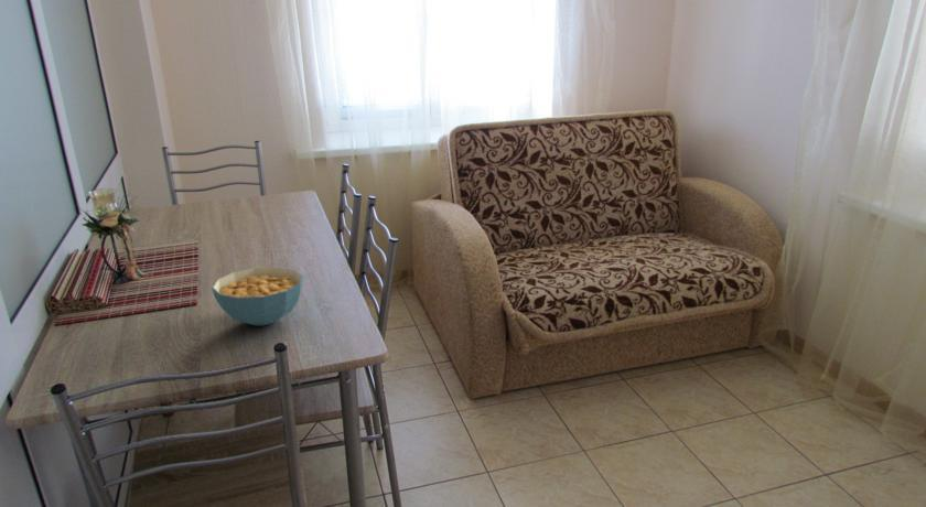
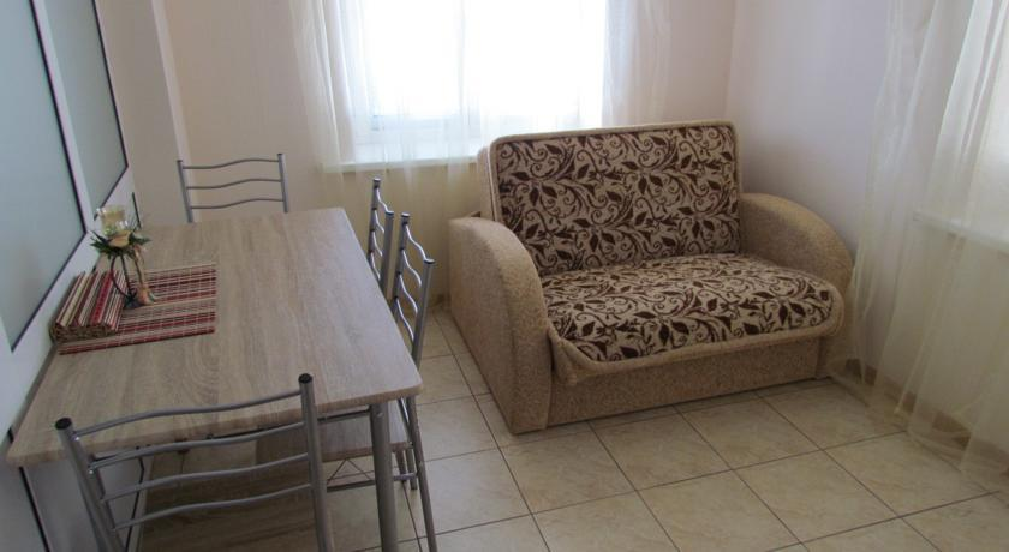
- cereal bowl (260, 301)
